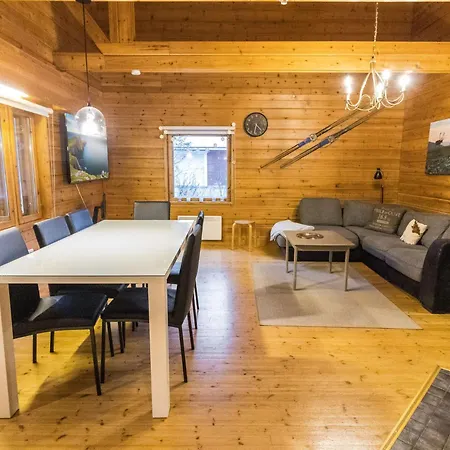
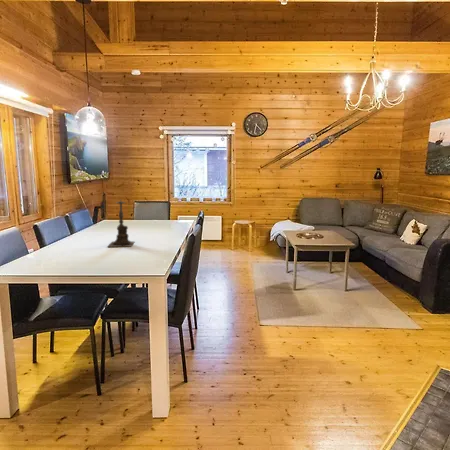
+ candle holder (120, 219)
